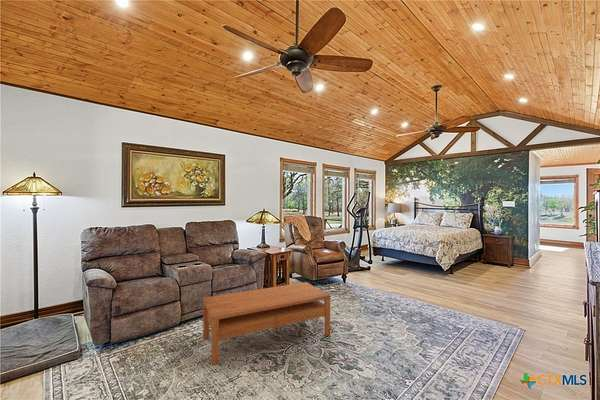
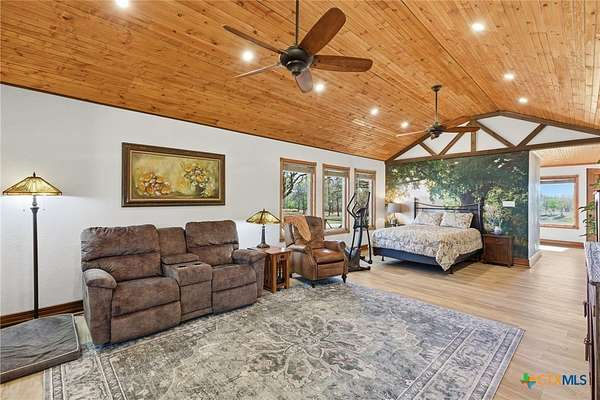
- coffee table (267, 316)
